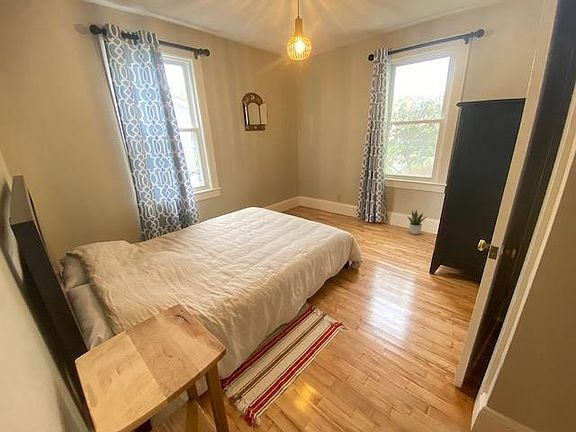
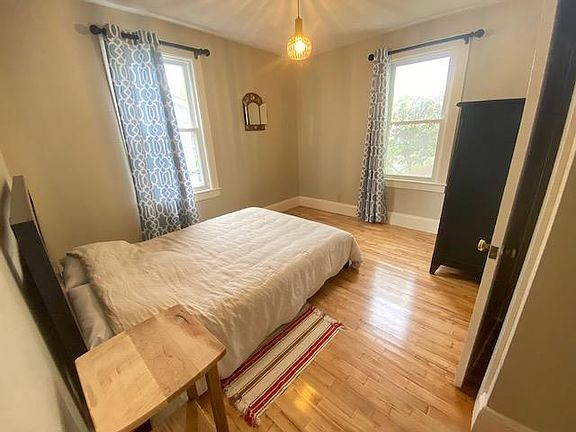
- potted plant (416, 220)
